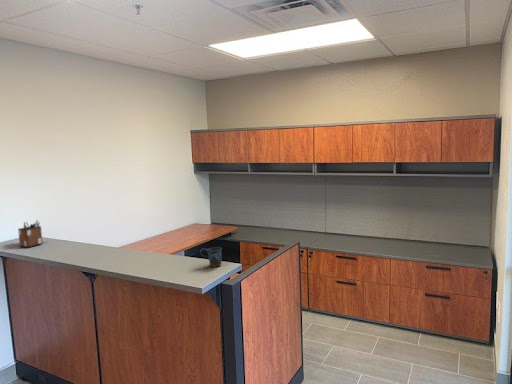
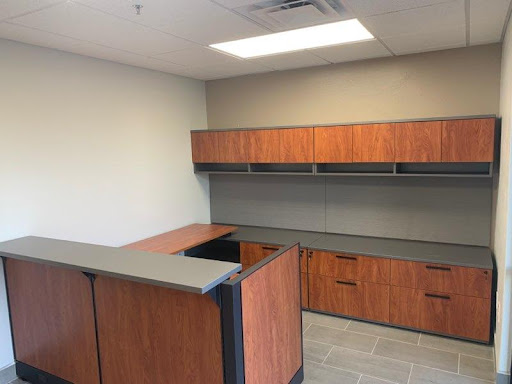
- mug (212, 256)
- desk organizer (30, 232)
